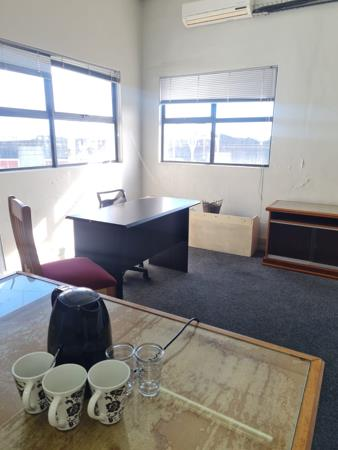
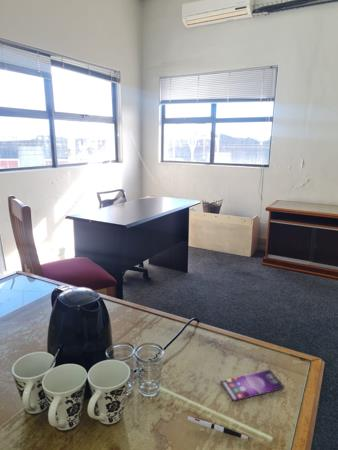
+ smartphone (251, 384)
+ pen (217, 427)
